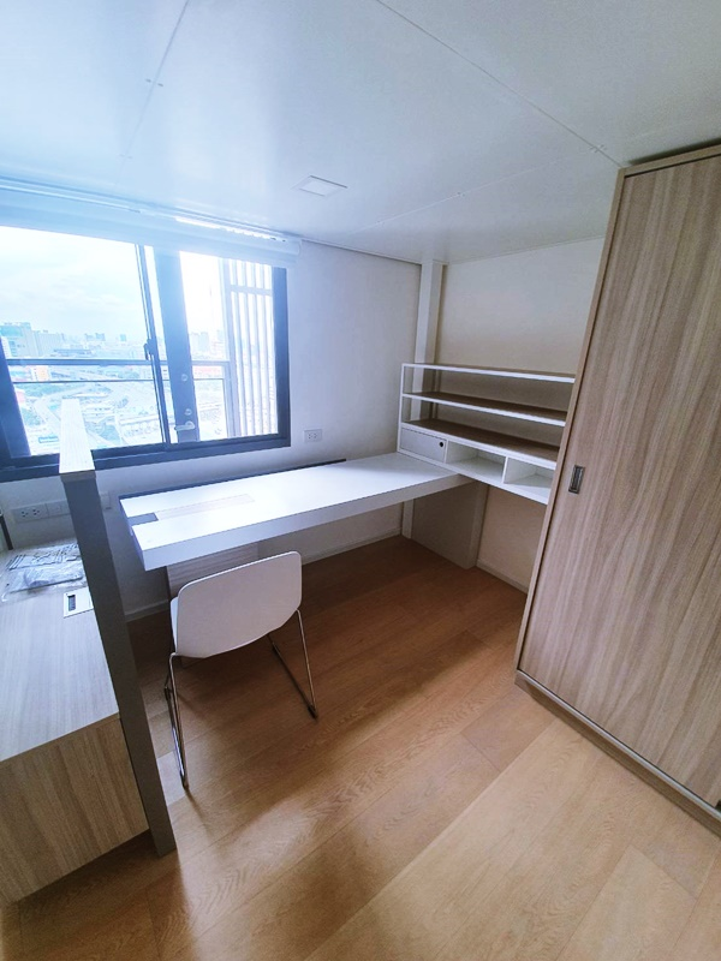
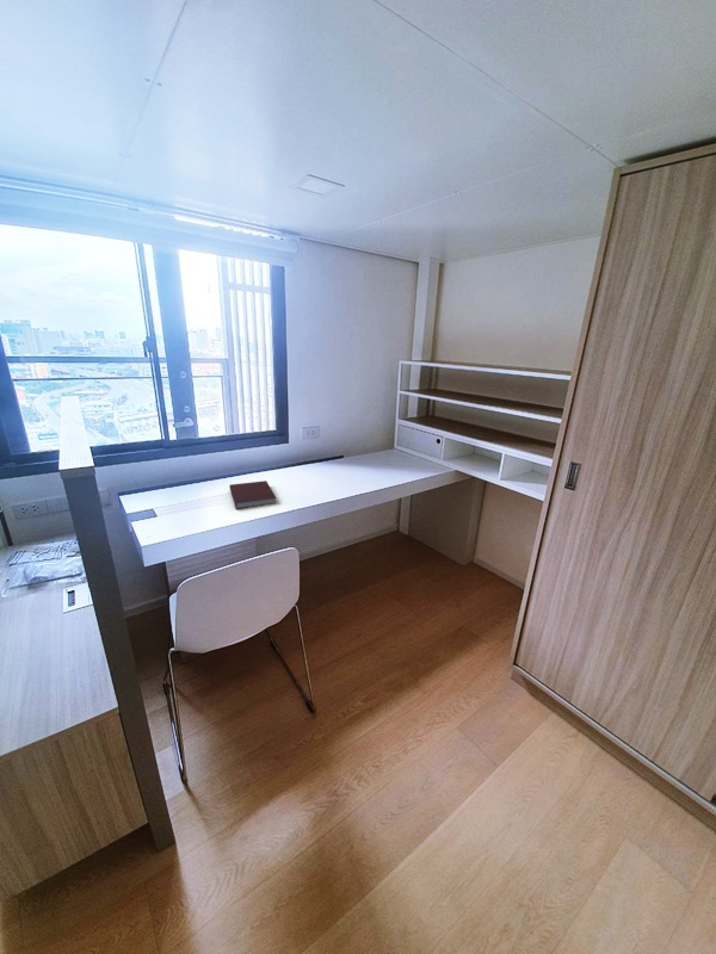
+ notebook (252, 494)
